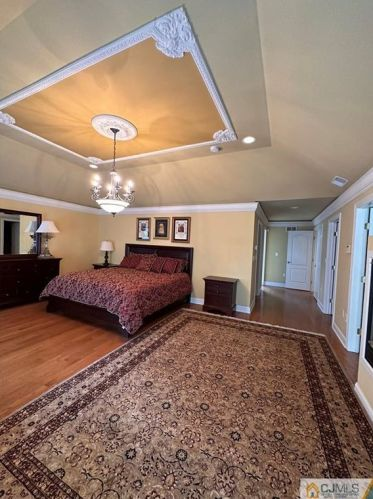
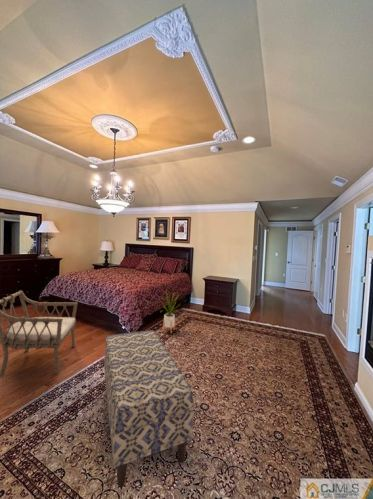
+ house plant (170, 310)
+ bench (139, 386)
+ armchair (38, 327)
